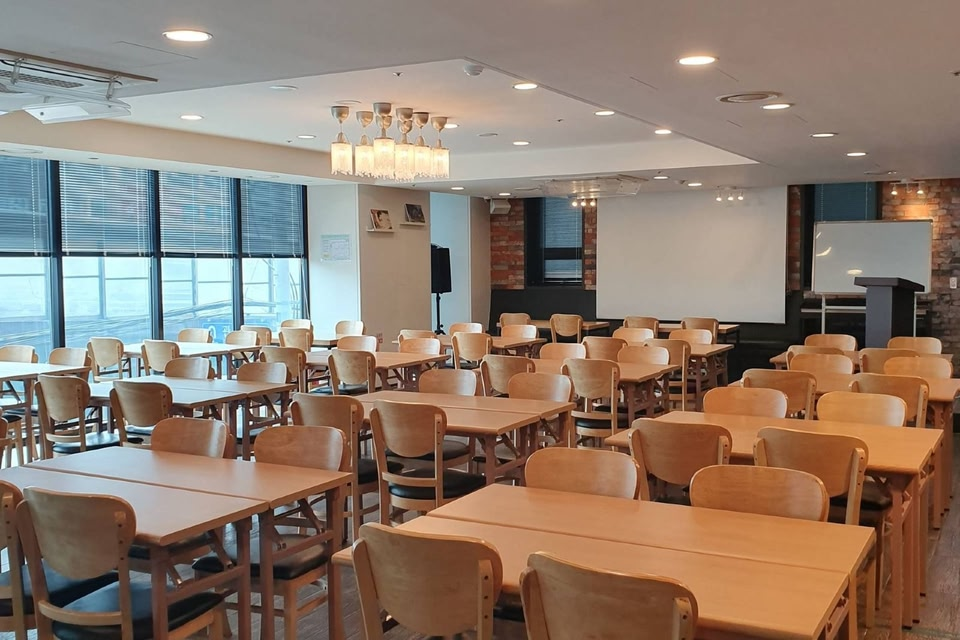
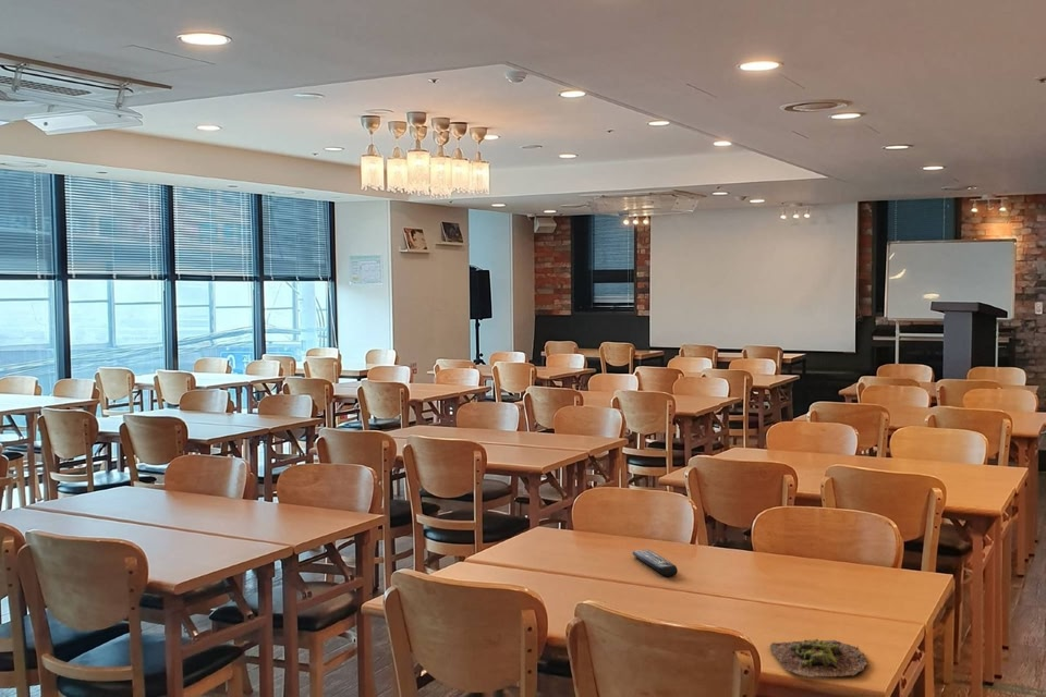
+ remote control (654, 561)
+ succulent plant (822, 651)
